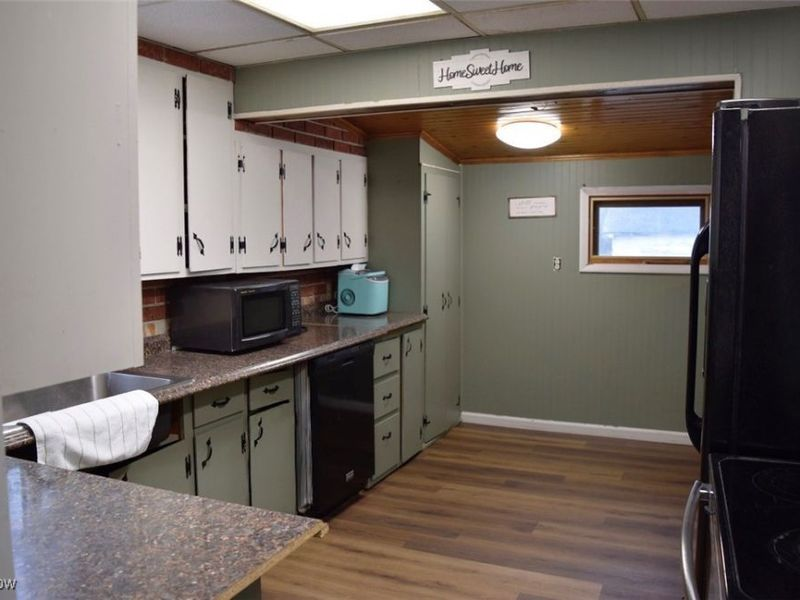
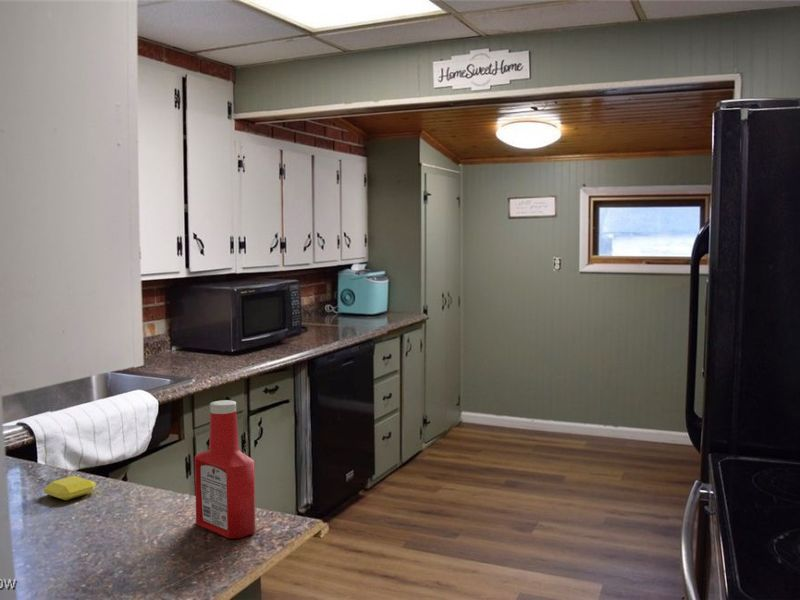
+ soap bottle (224, 465)
+ soap bar (70, 487)
